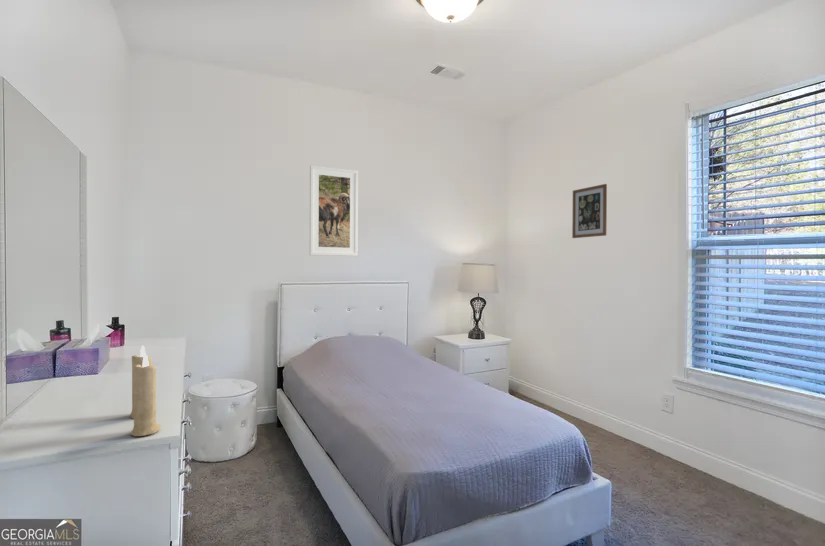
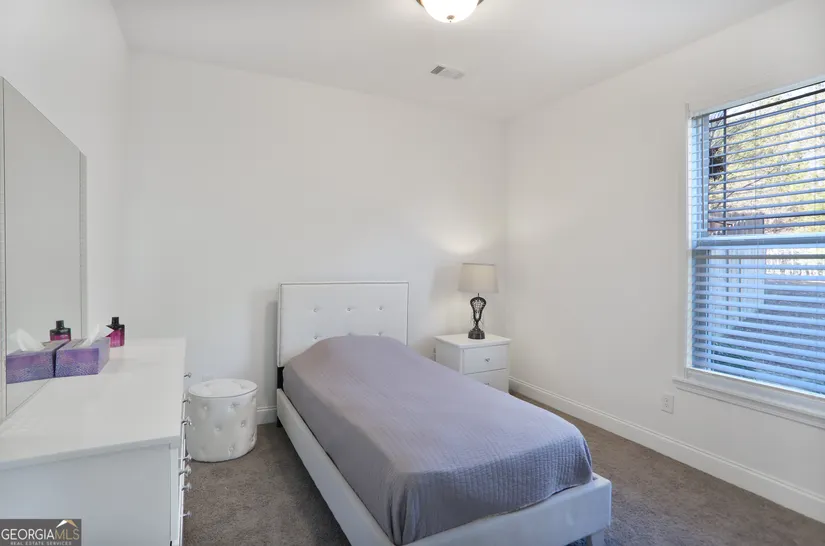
- candle (144, 385)
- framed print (334, 211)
- wall art (588, 212)
